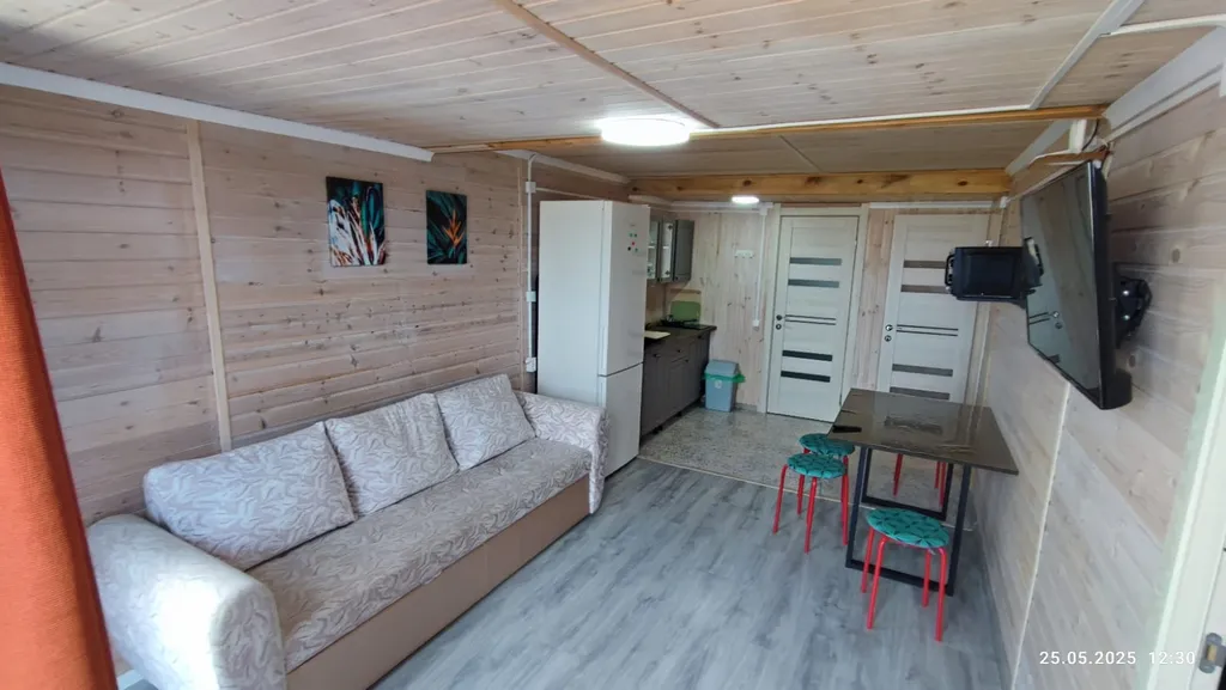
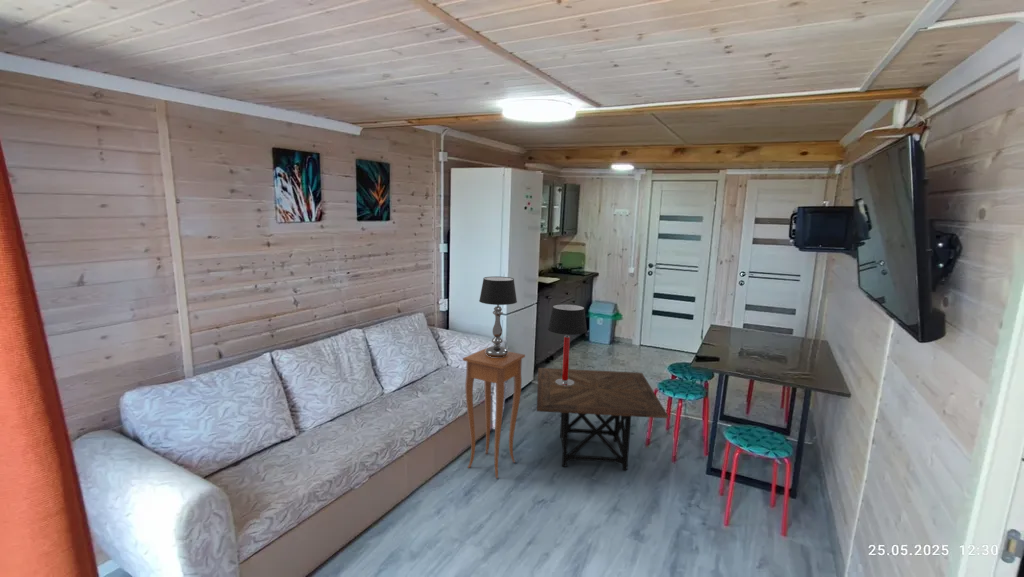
+ table lamp (566, 344)
+ table lamp (497, 316)
+ side table (591, 423)
+ side table (490, 411)
